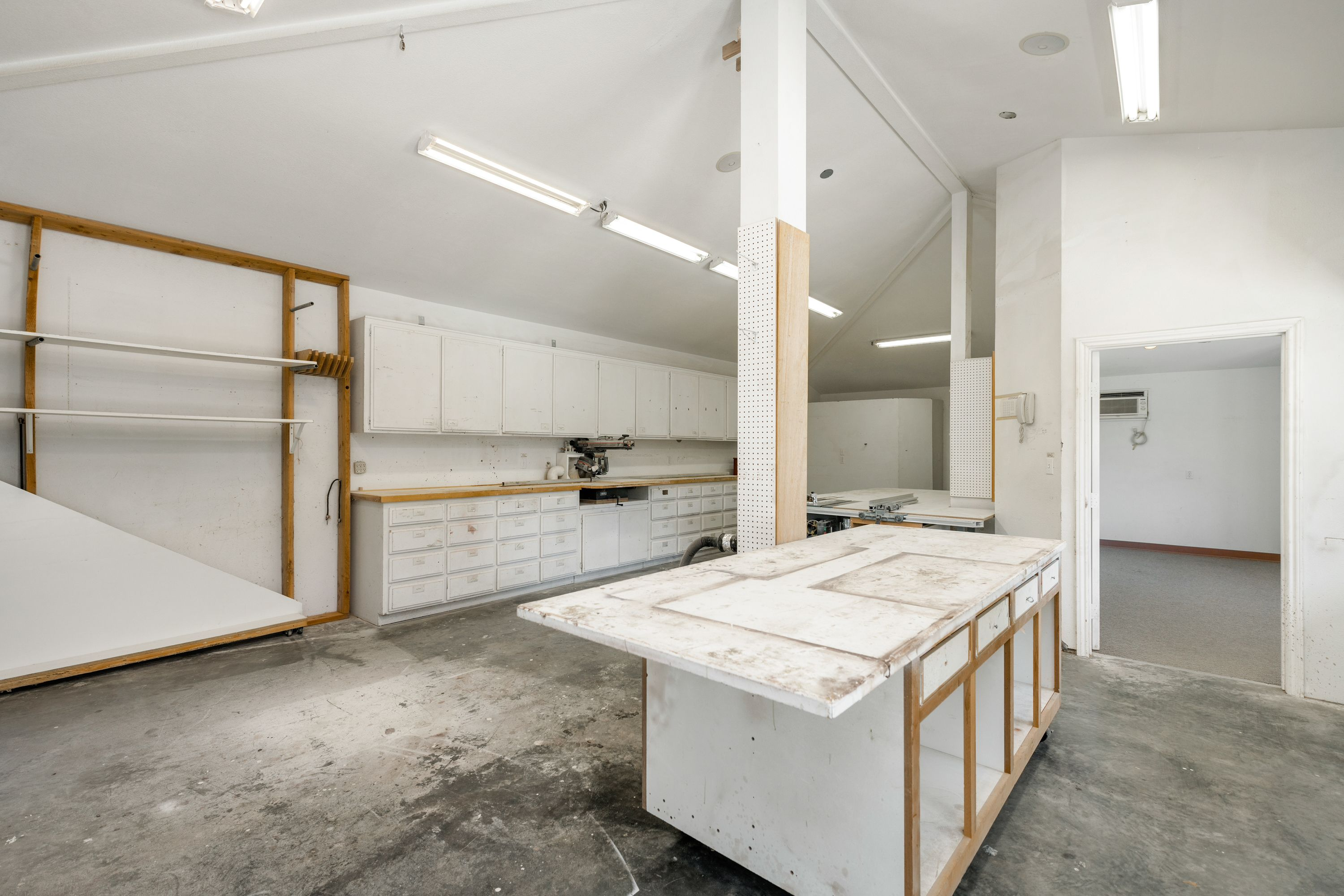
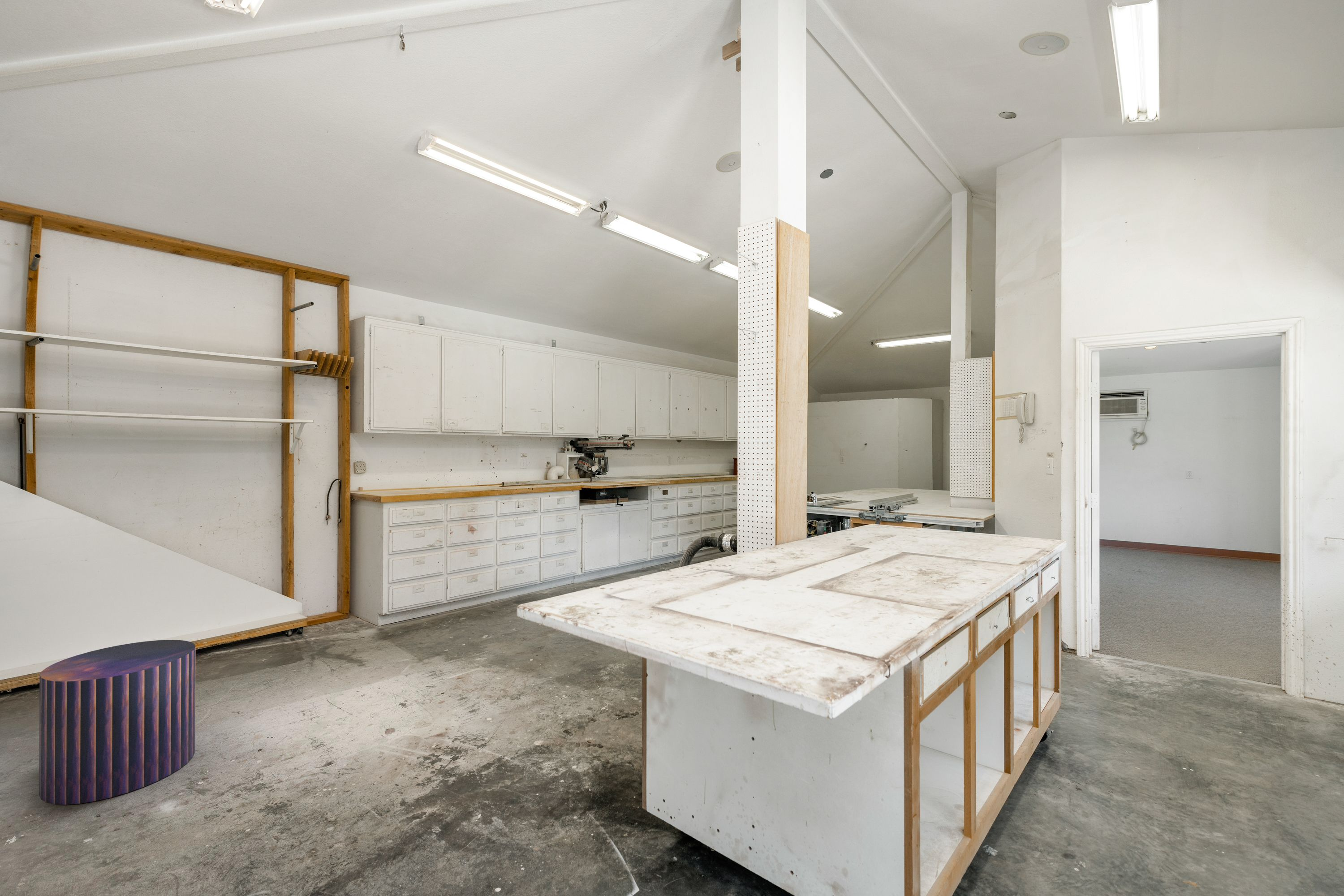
+ stool (123, 714)
